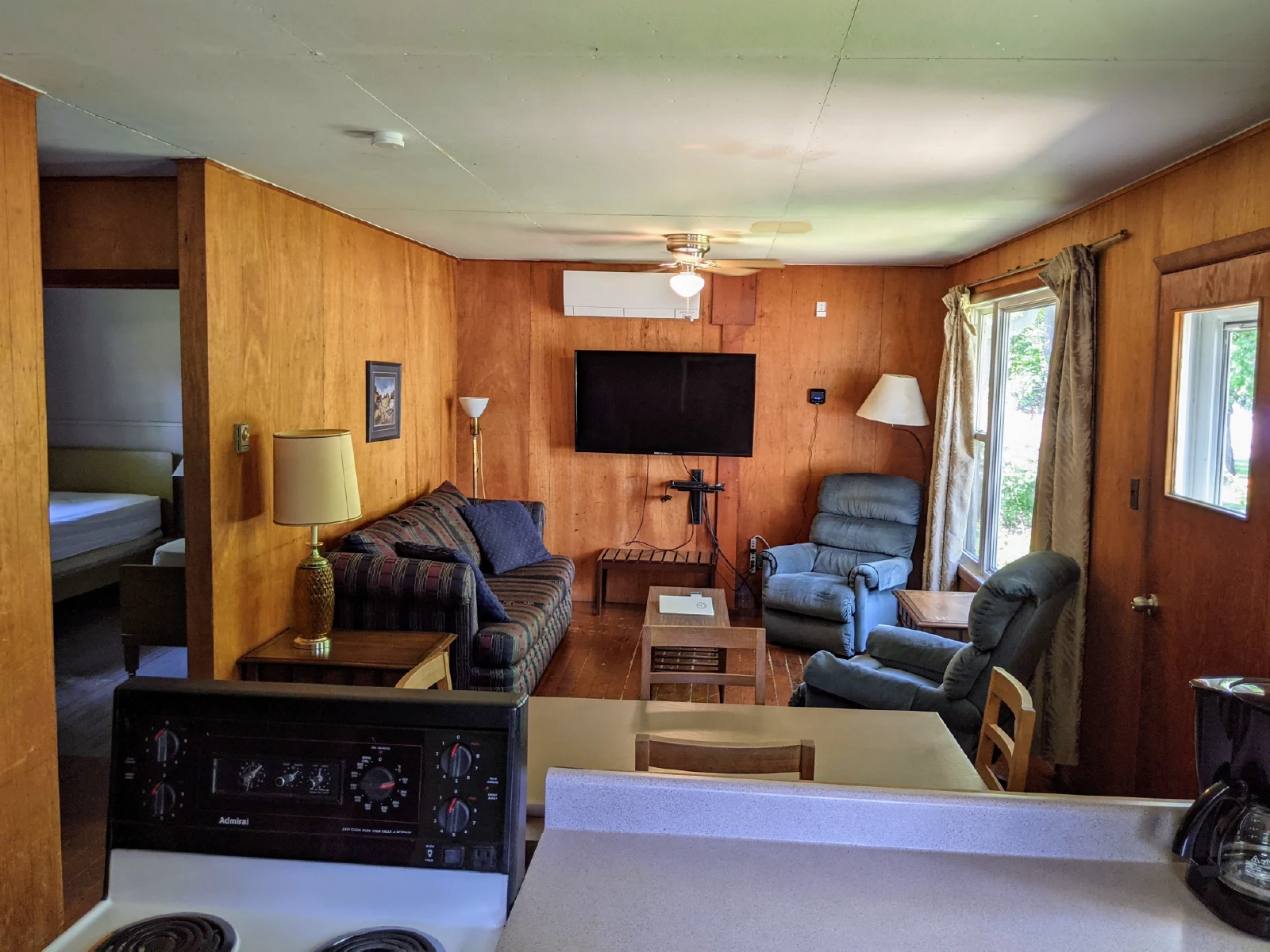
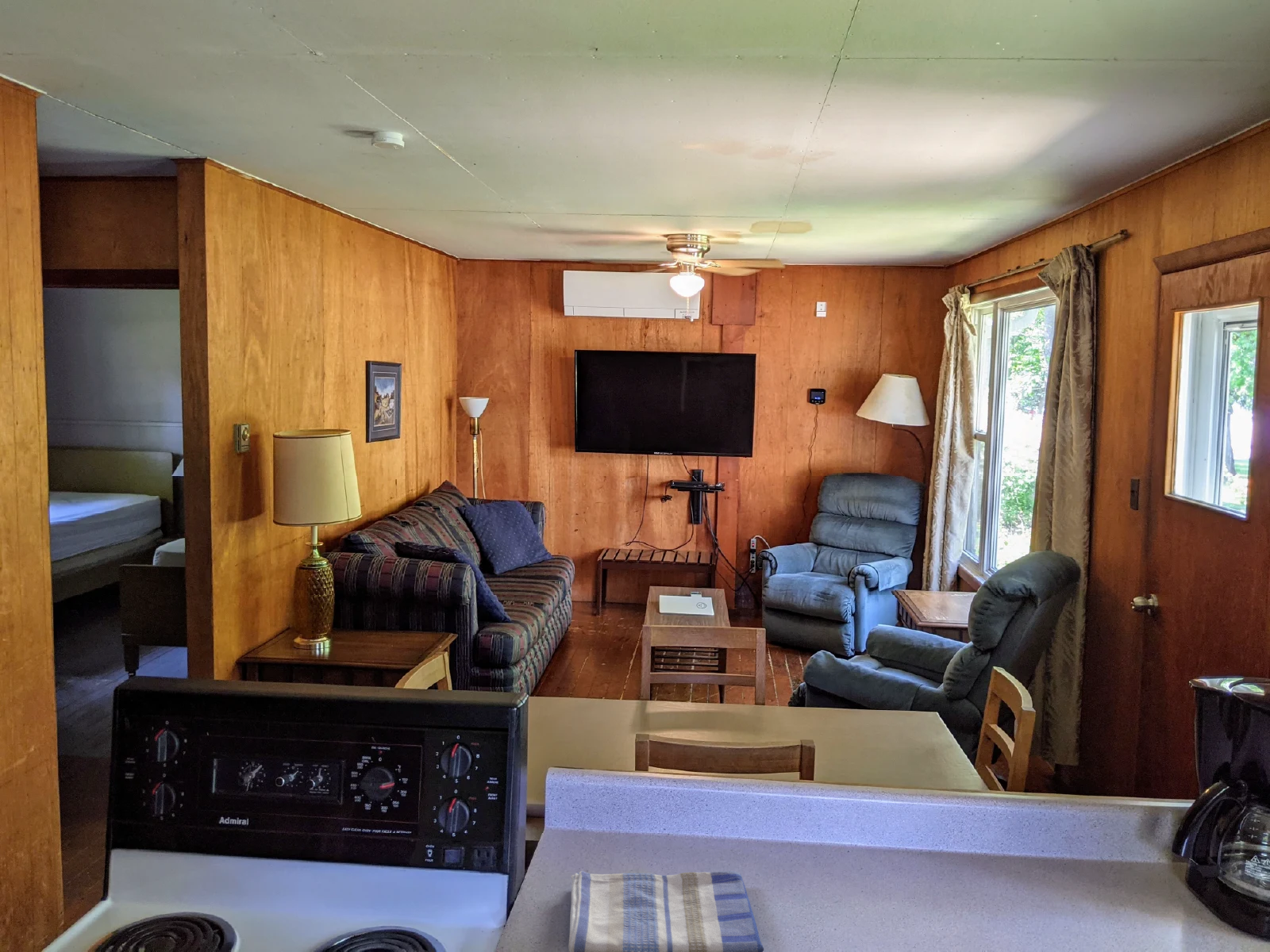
+ dish towel (660, 910)
